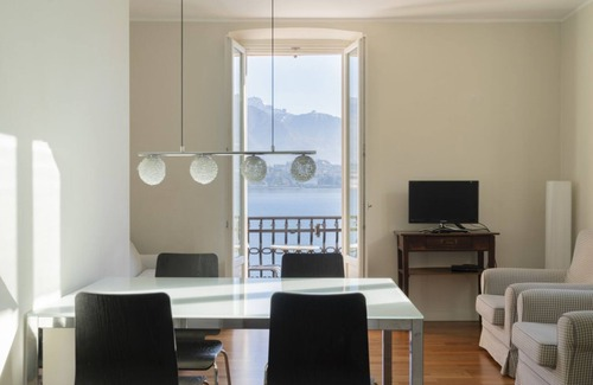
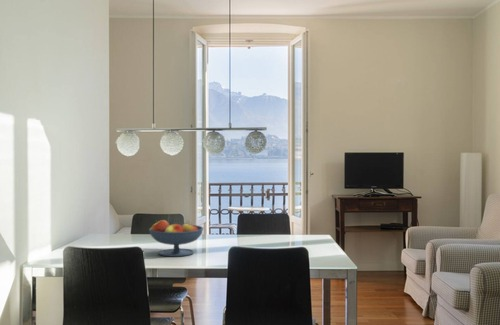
+ fruit bowl (176, 236)
